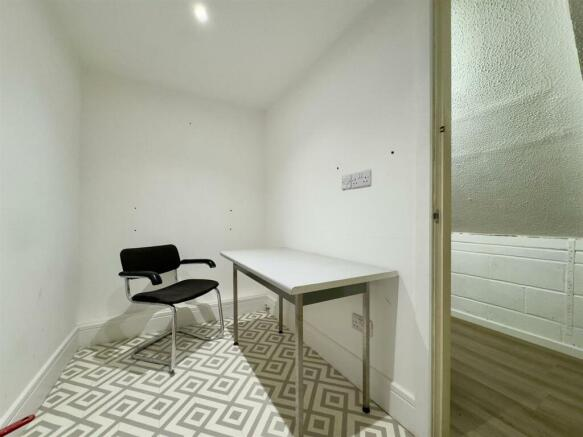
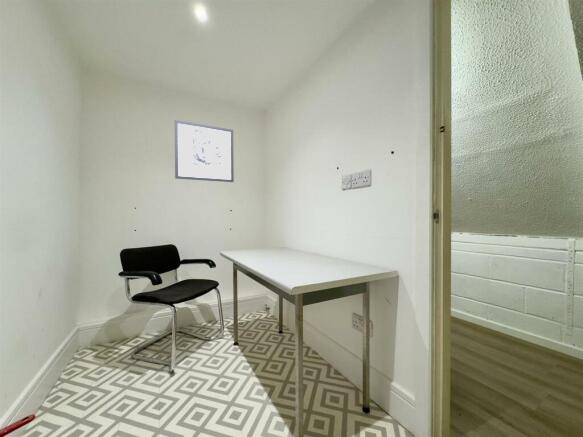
+ wall art (205, 152)
